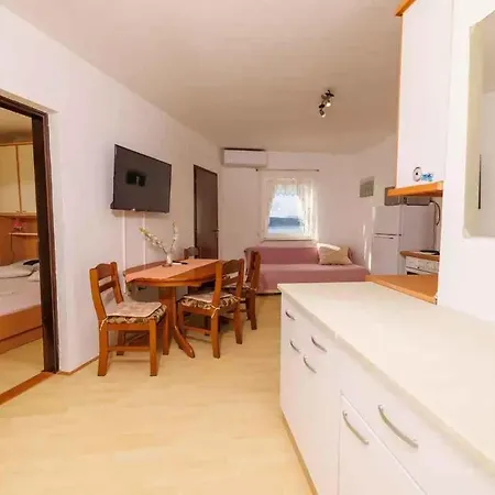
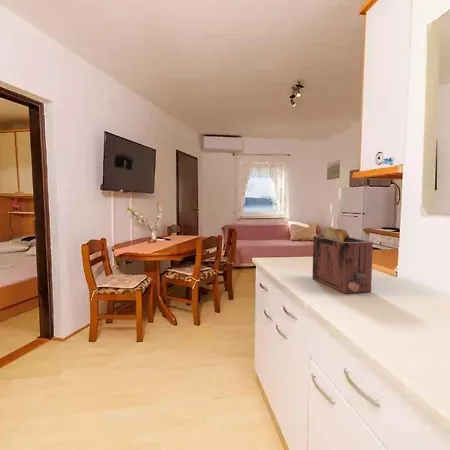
+ toaster (342, 256)
